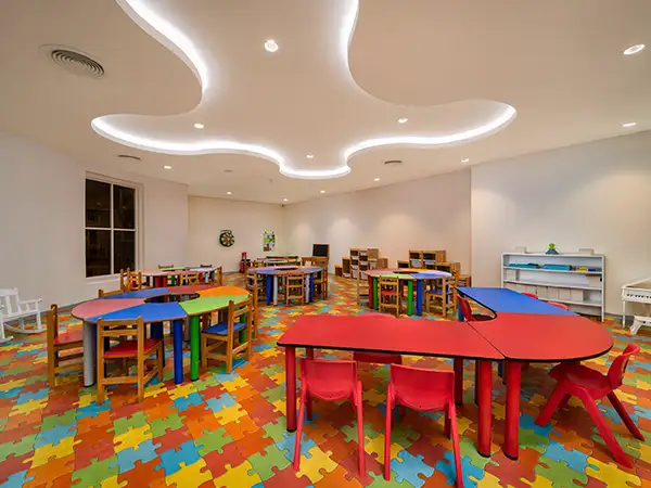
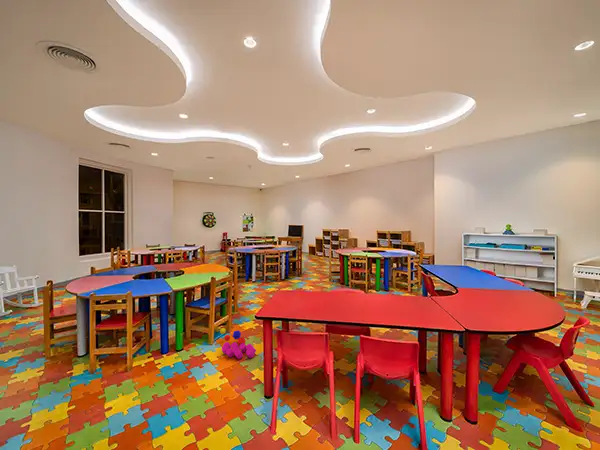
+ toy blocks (235, 342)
